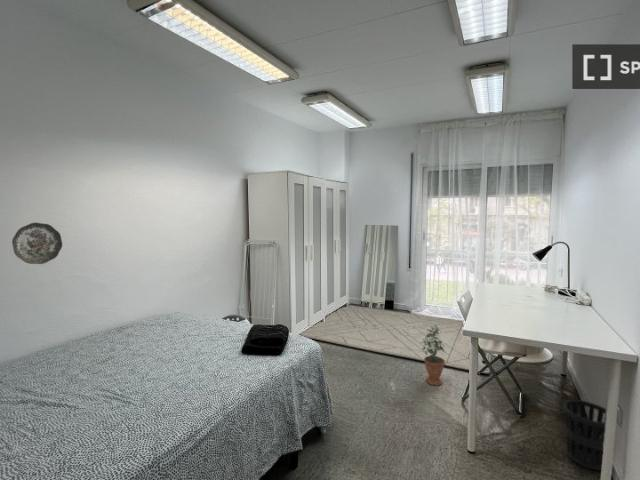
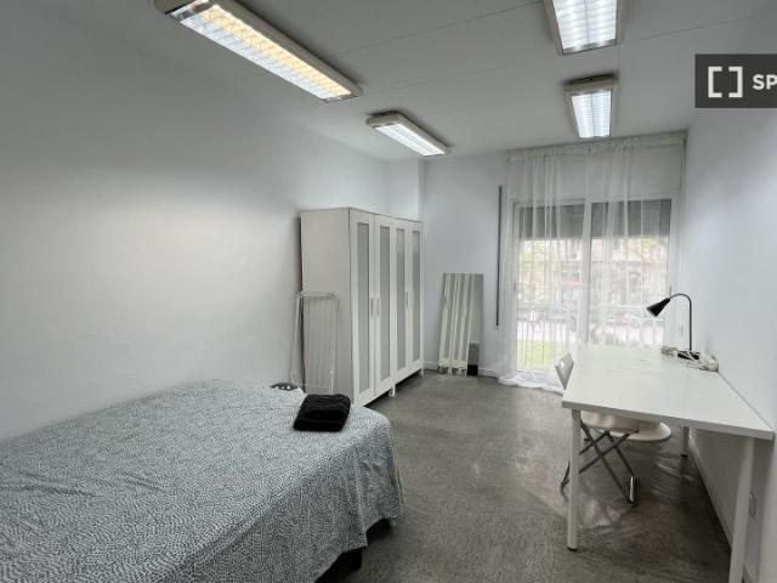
- wastebasket (587, 434)
- rug (384, 327)
- potted plant (432, 353)
- decorative plate (37, 243)
